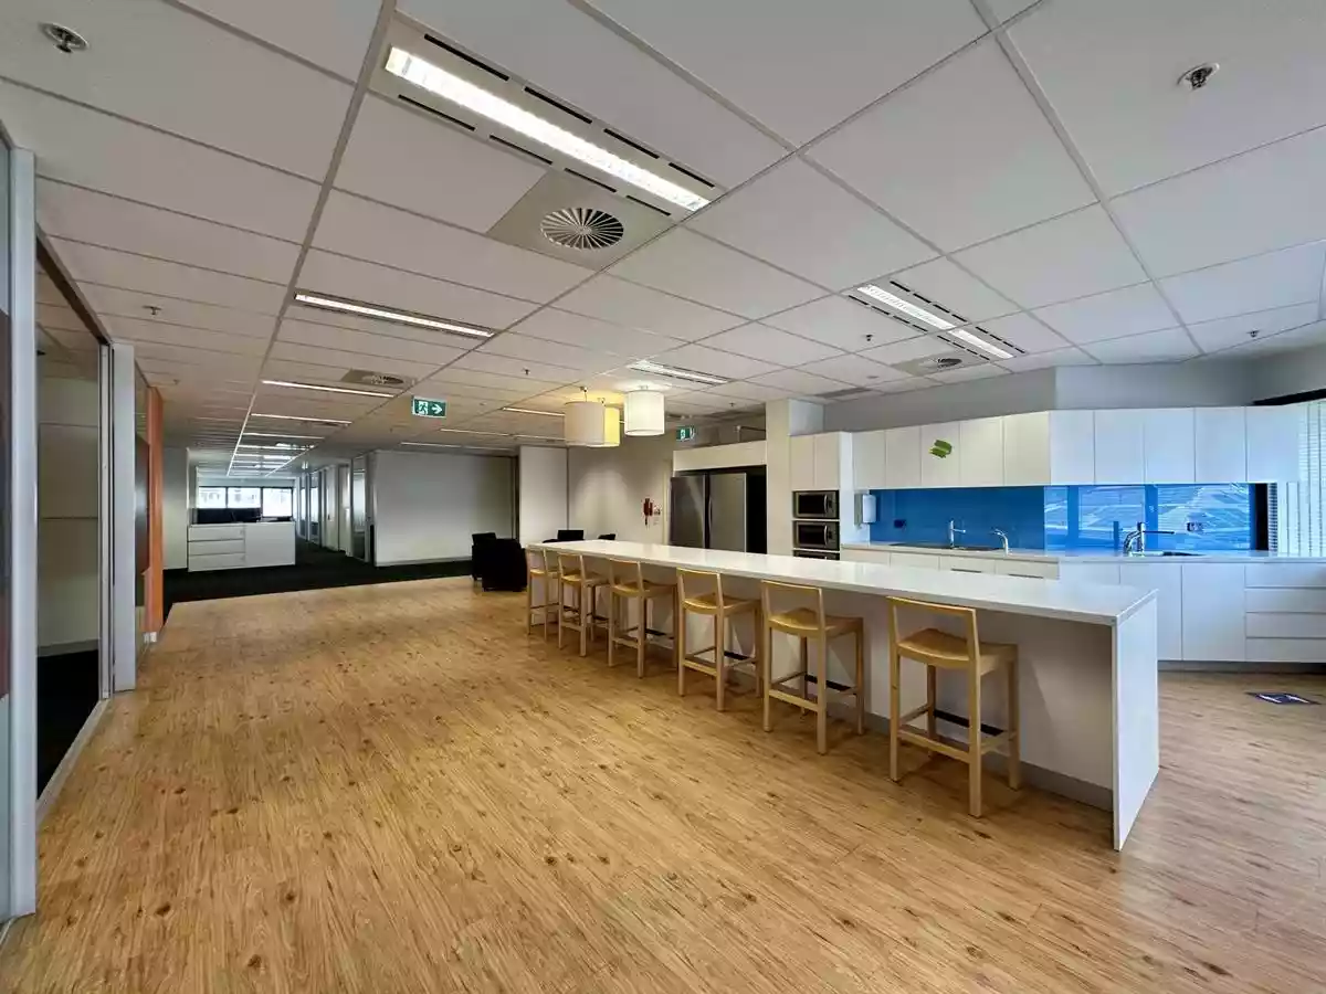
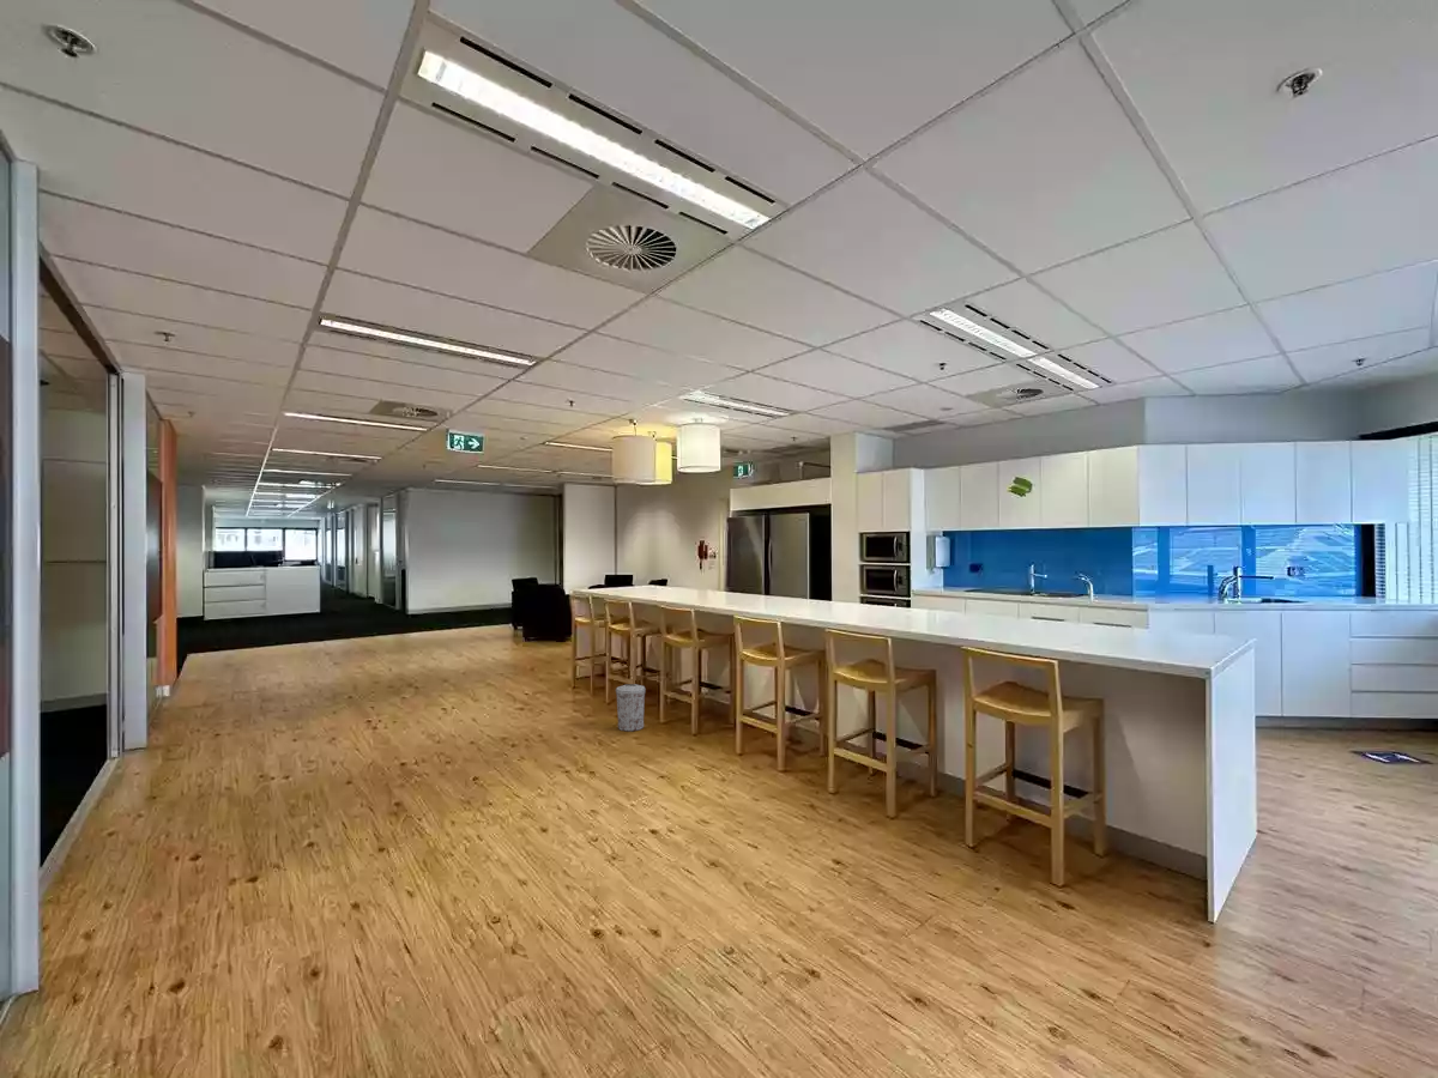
+ trash can (630, 705)
